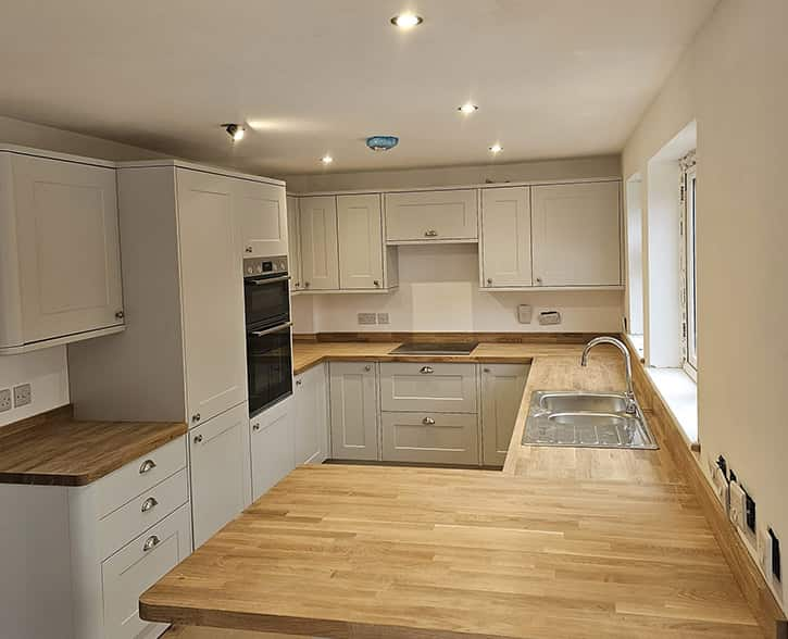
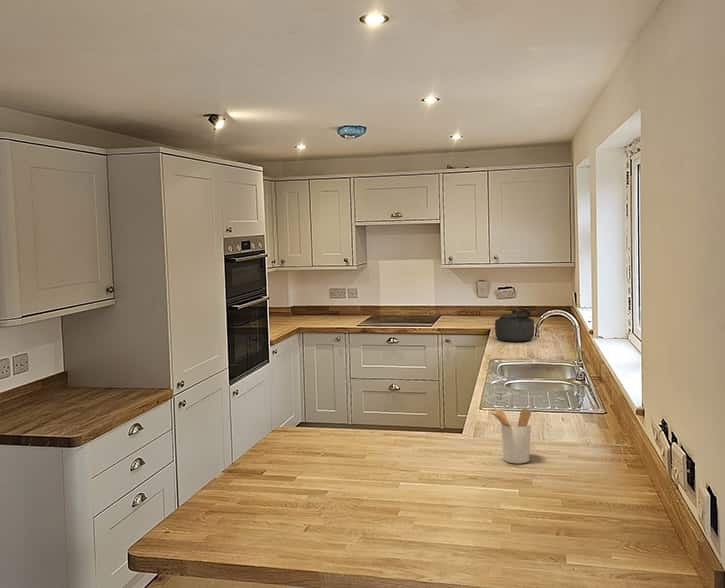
+ utensil holder (509, 433)
+ kettle (515, 324)
